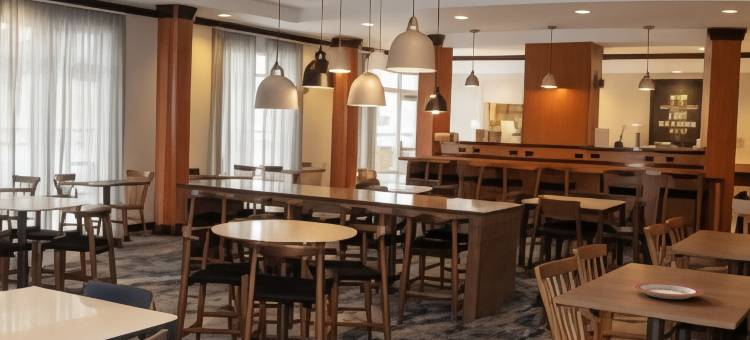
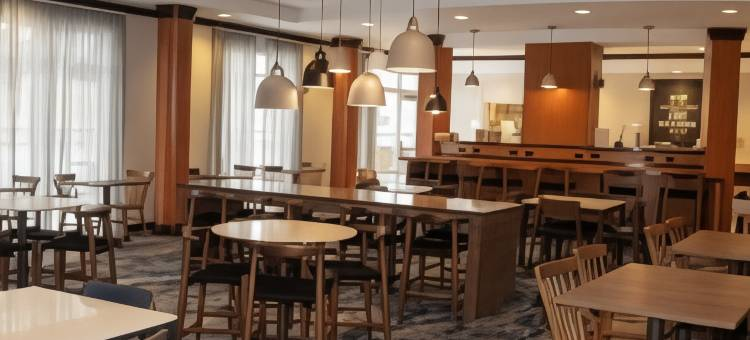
- plate (667, 291)
